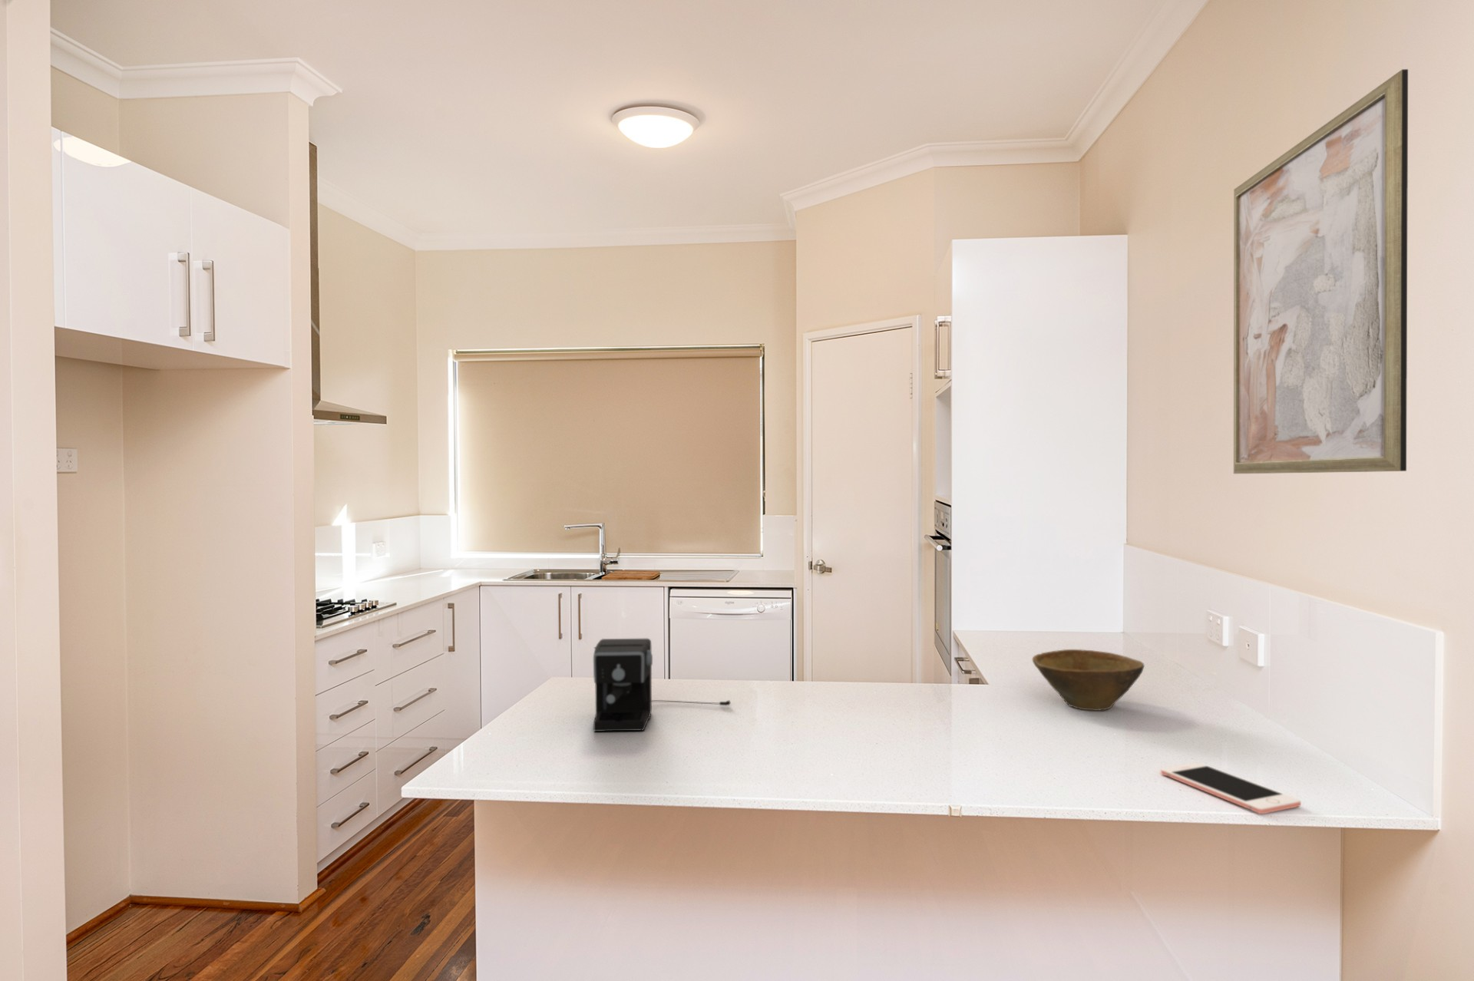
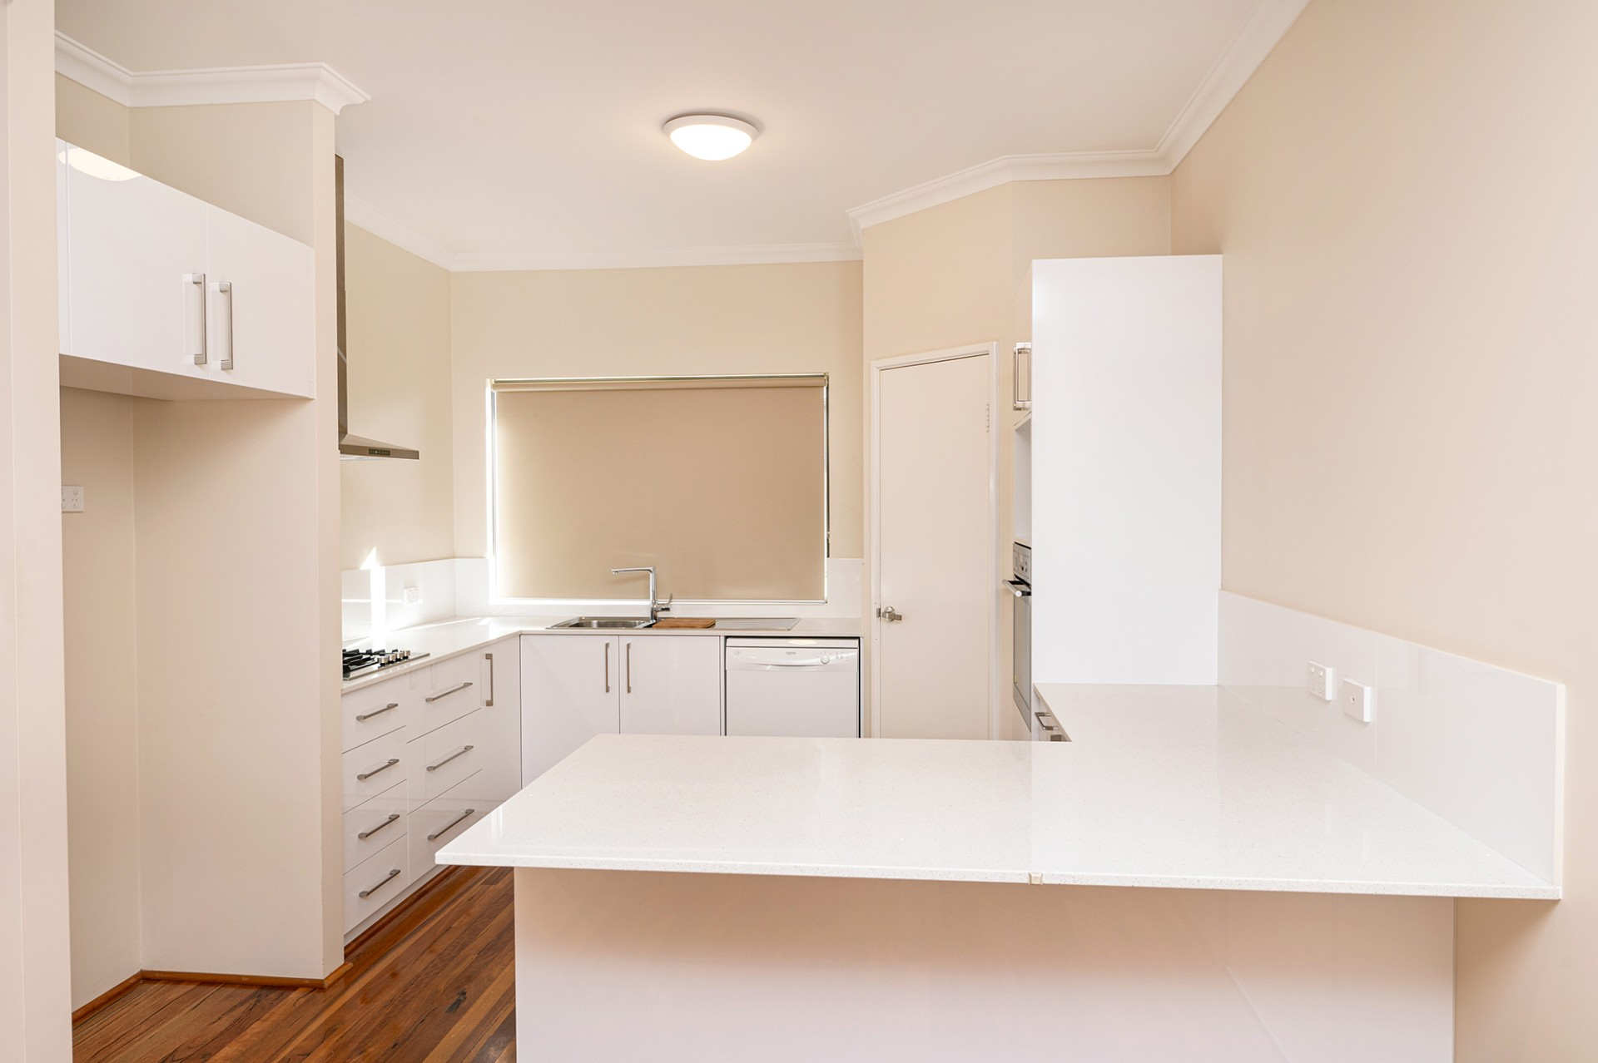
- bowl (1087, 682)
- cell phone (1227, 786)
- coffee maker (650, 681)
- wall art (1303, 307)
